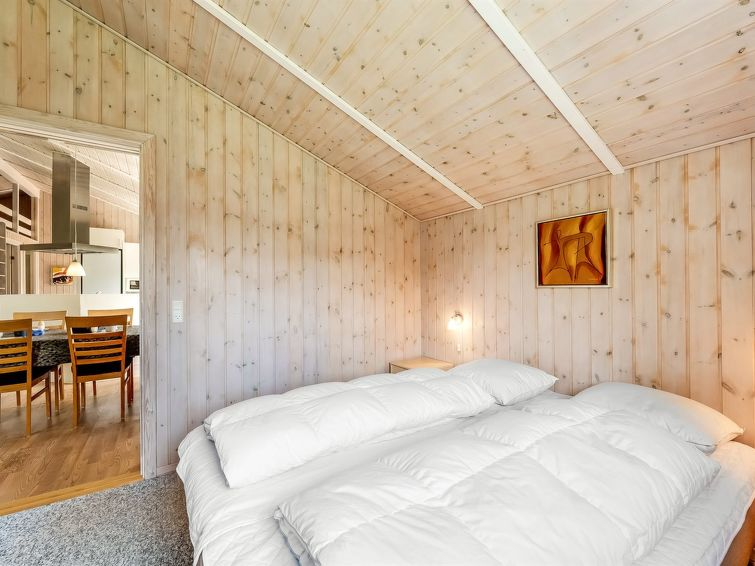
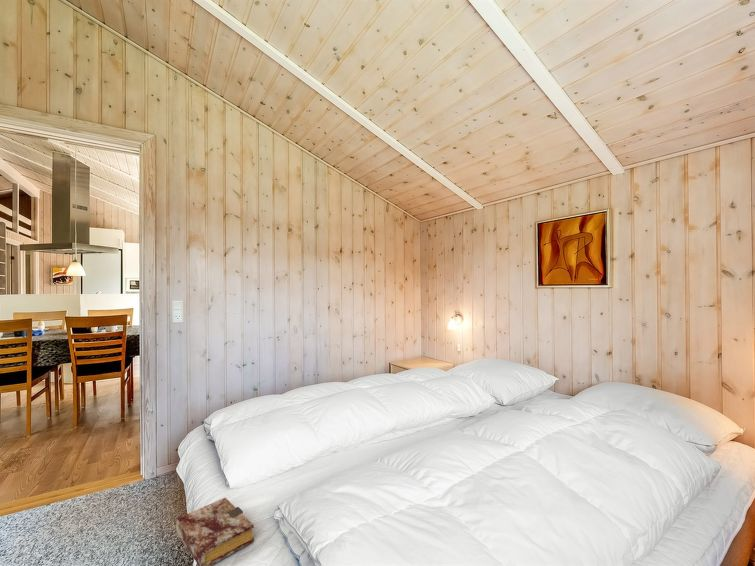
+ book (215, 529)
